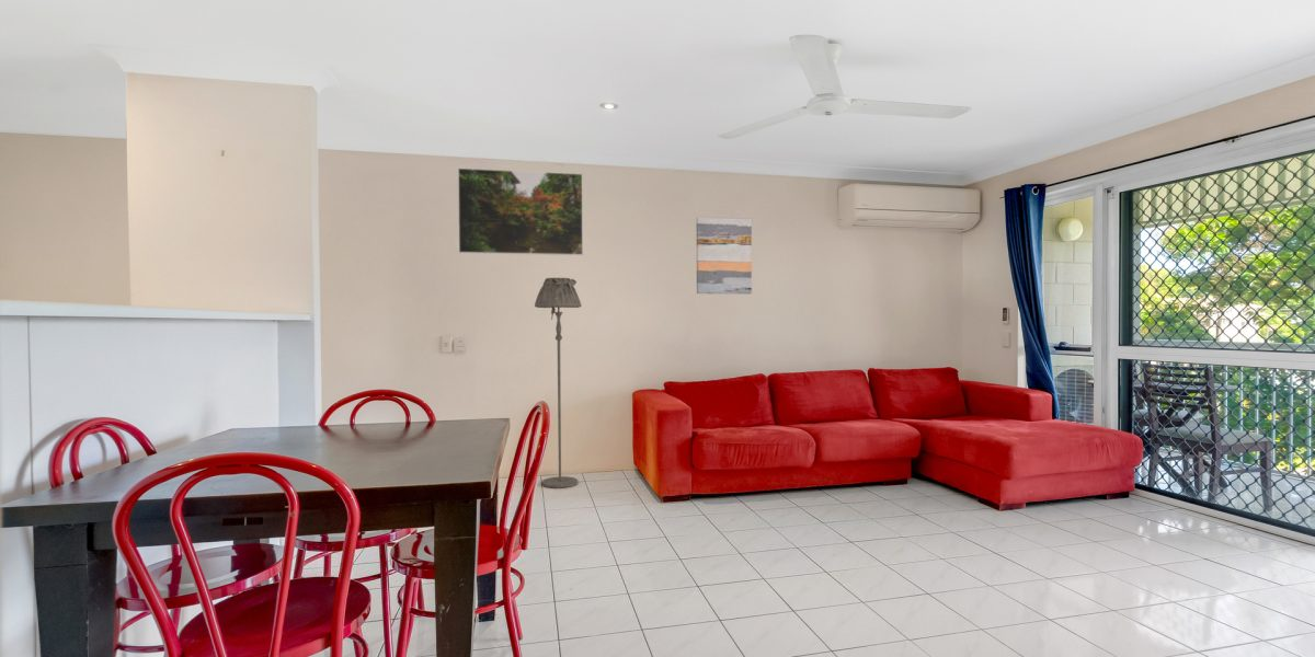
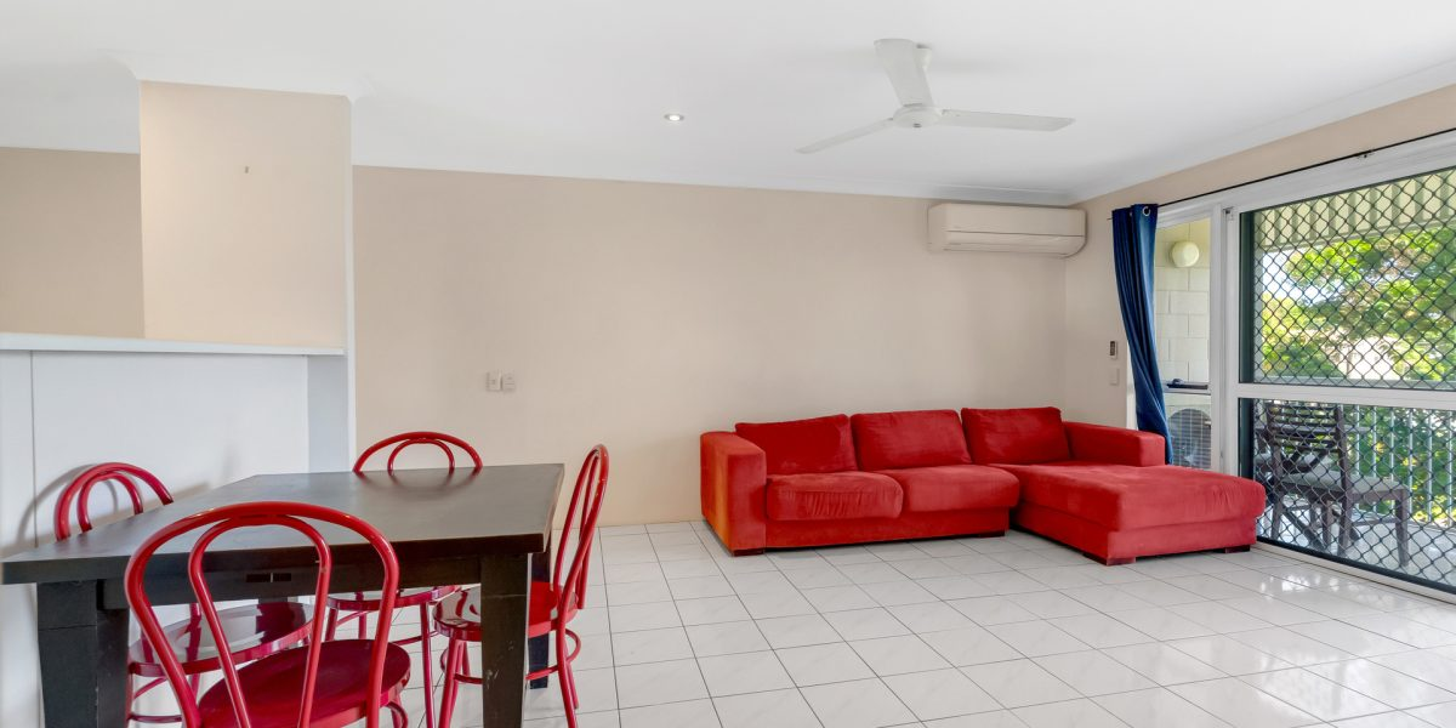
- wall art (723, 255)
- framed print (522, 212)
- floor lamp (558, 380)
